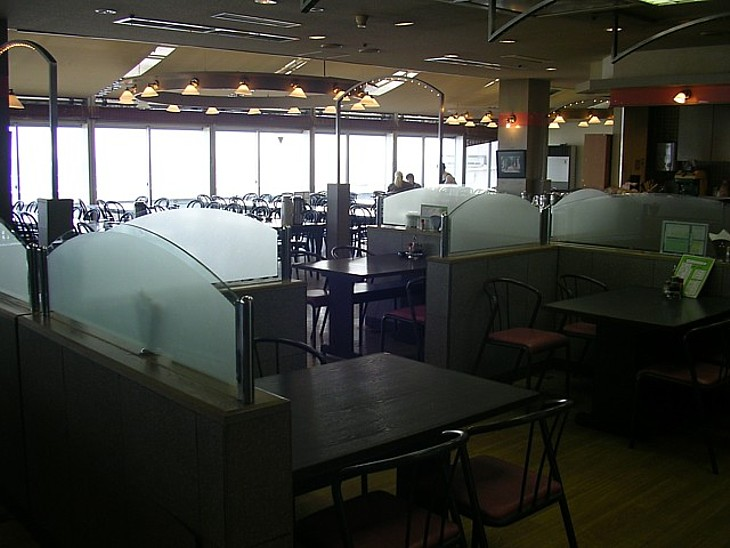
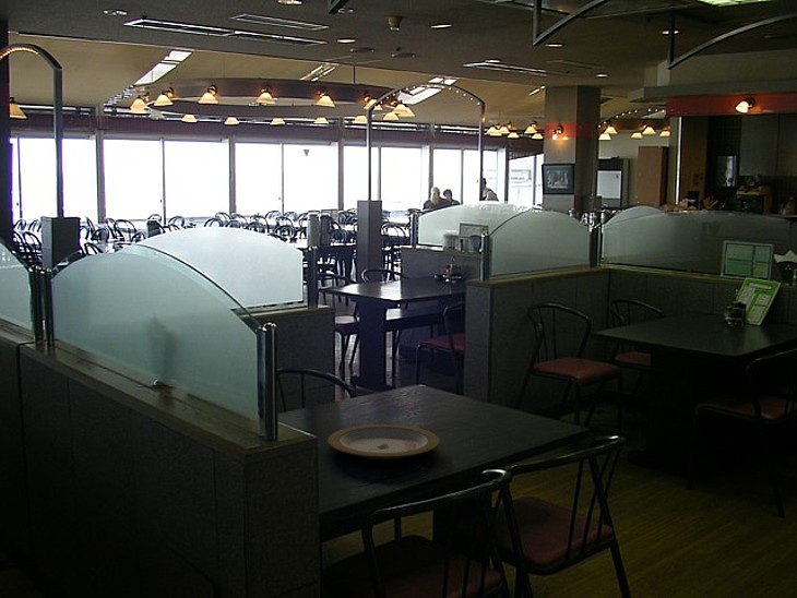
+ plate (383, 444)
